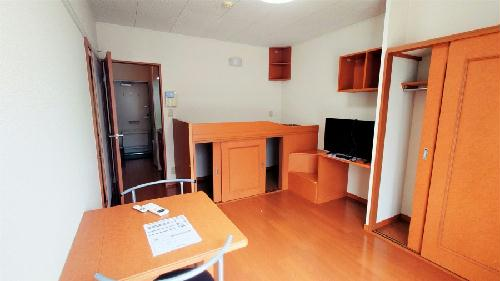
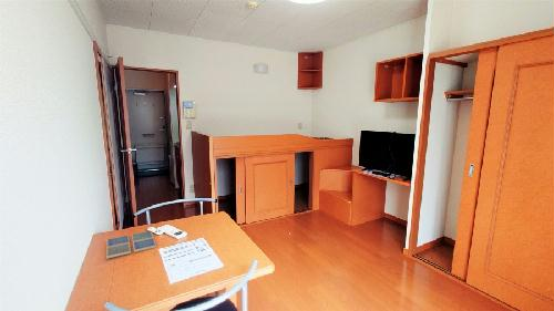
+ drink coaster (129, 242)
